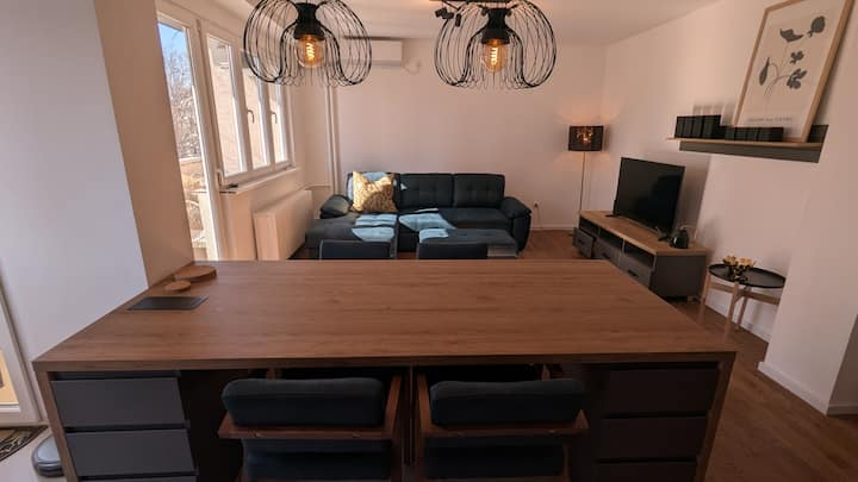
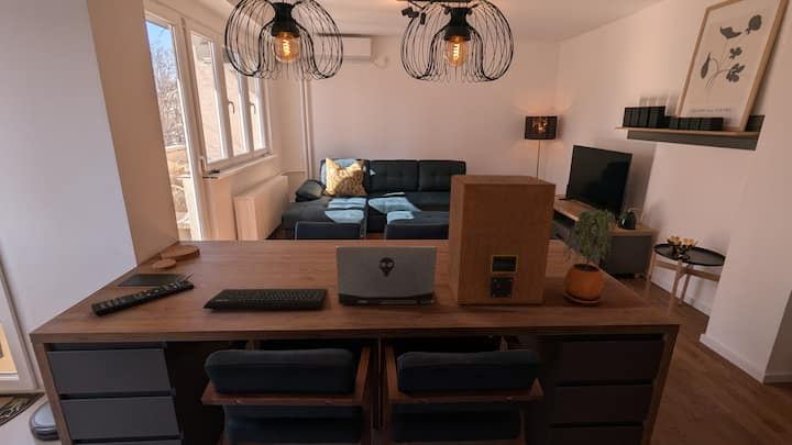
+ speaker (494, 236)
+ remote control (145, 294)
+ potted plant (586, 255)
+ keyboard (270, 296)
+ laptop computer (385, 265)
